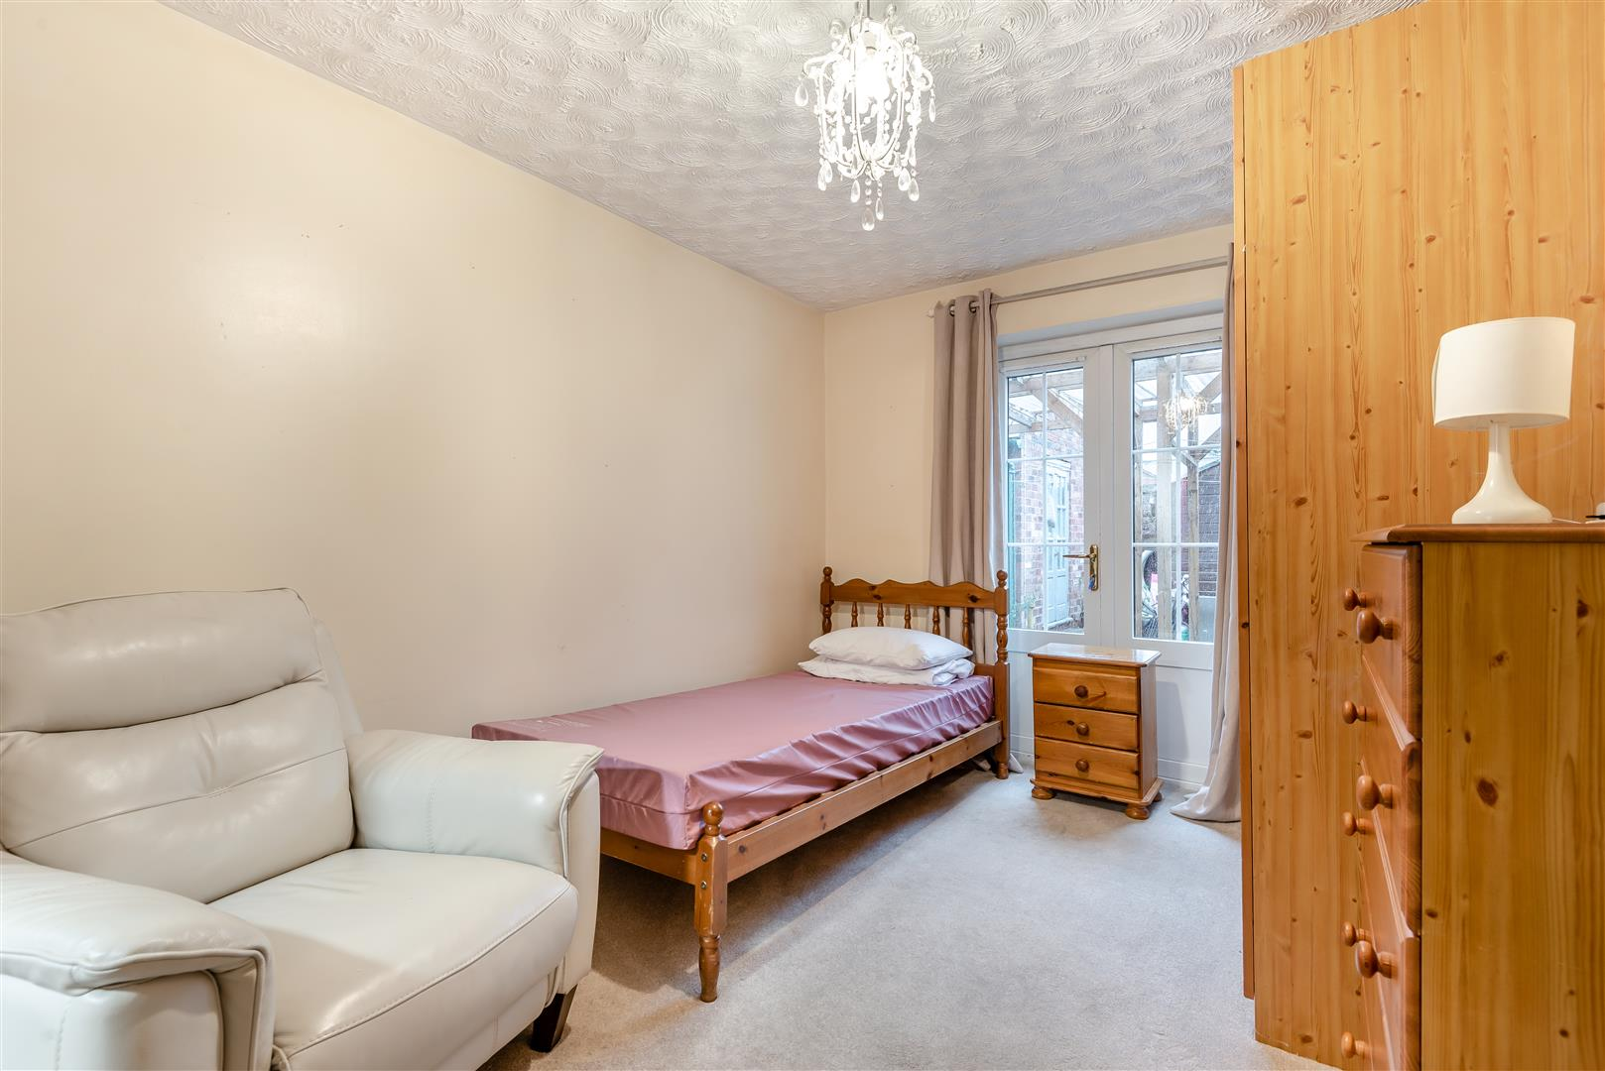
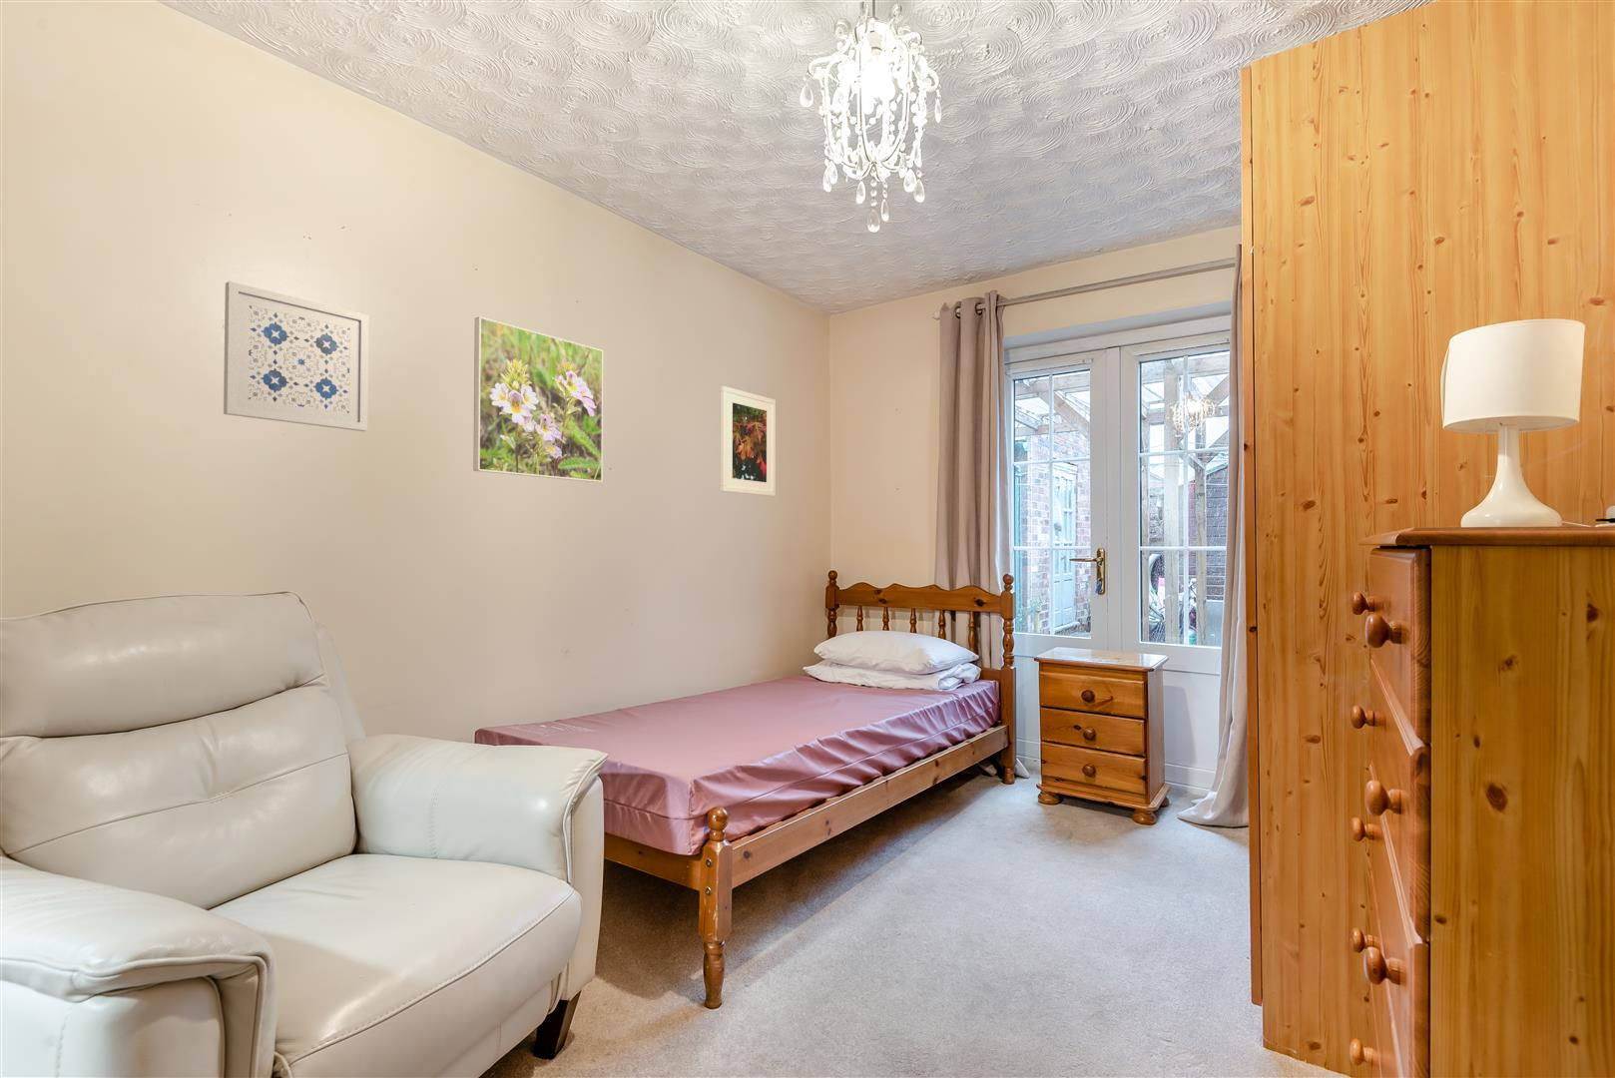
+ wall art (301, 361)
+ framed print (749, 443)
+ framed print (544, 405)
